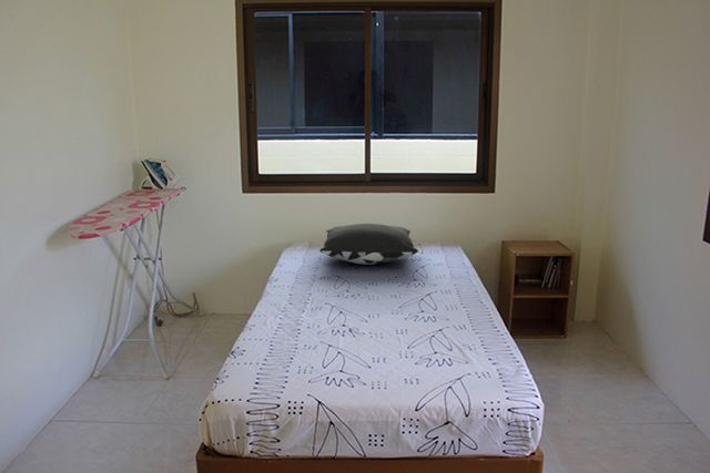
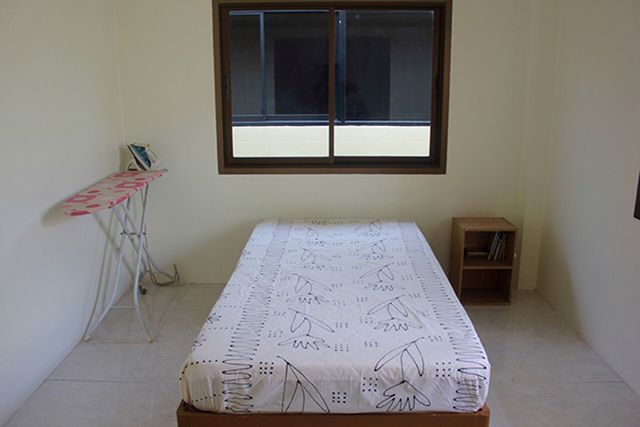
- pillow (368, 241)
